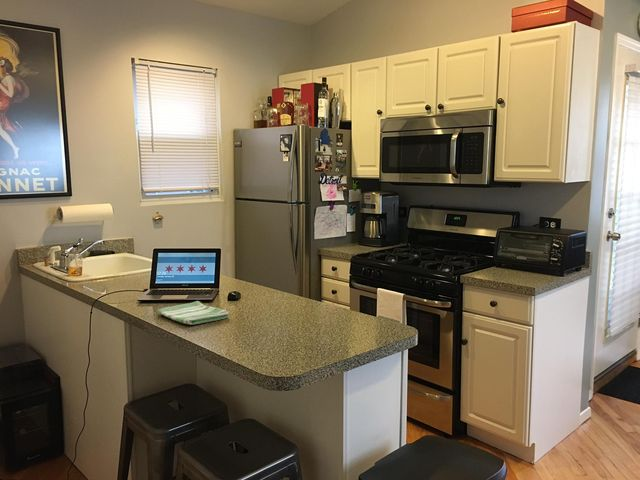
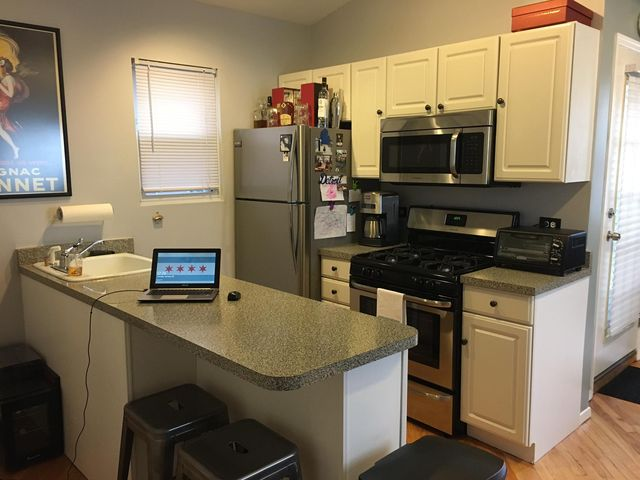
- dish towel (193, 312)
